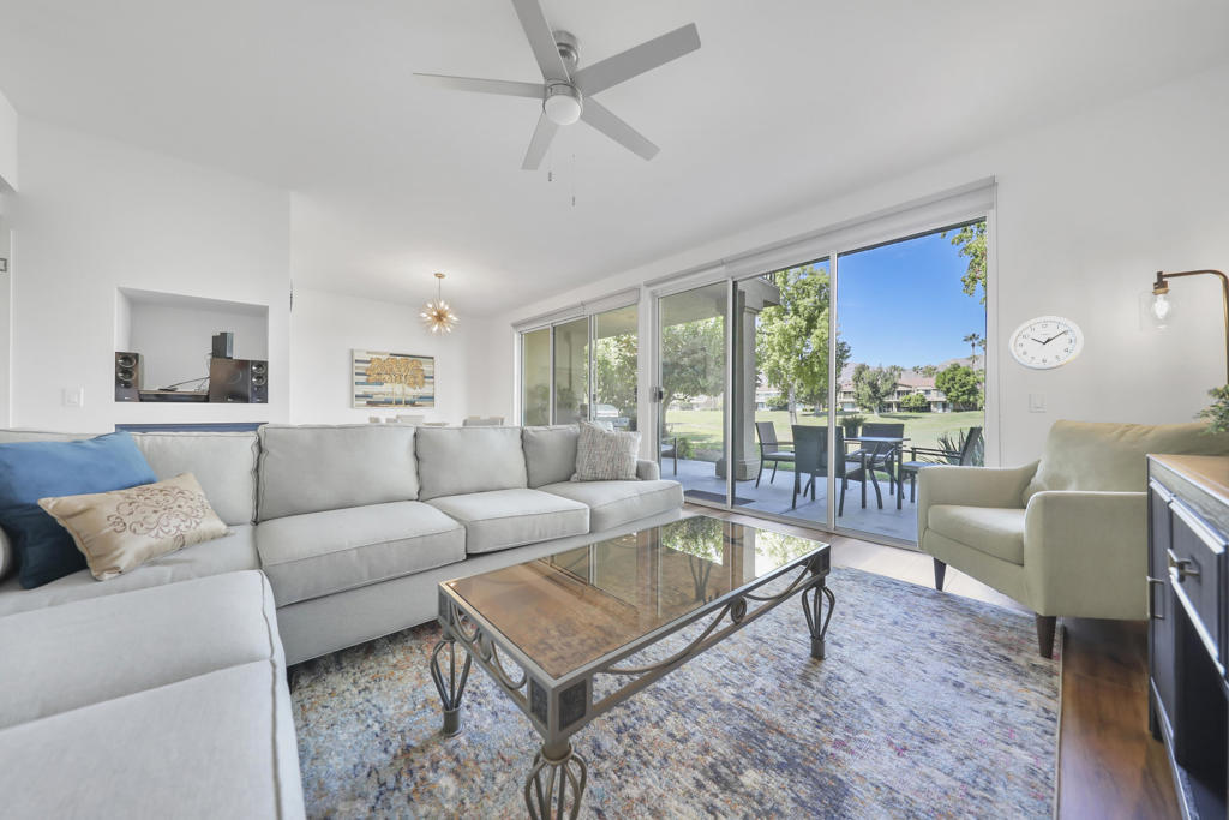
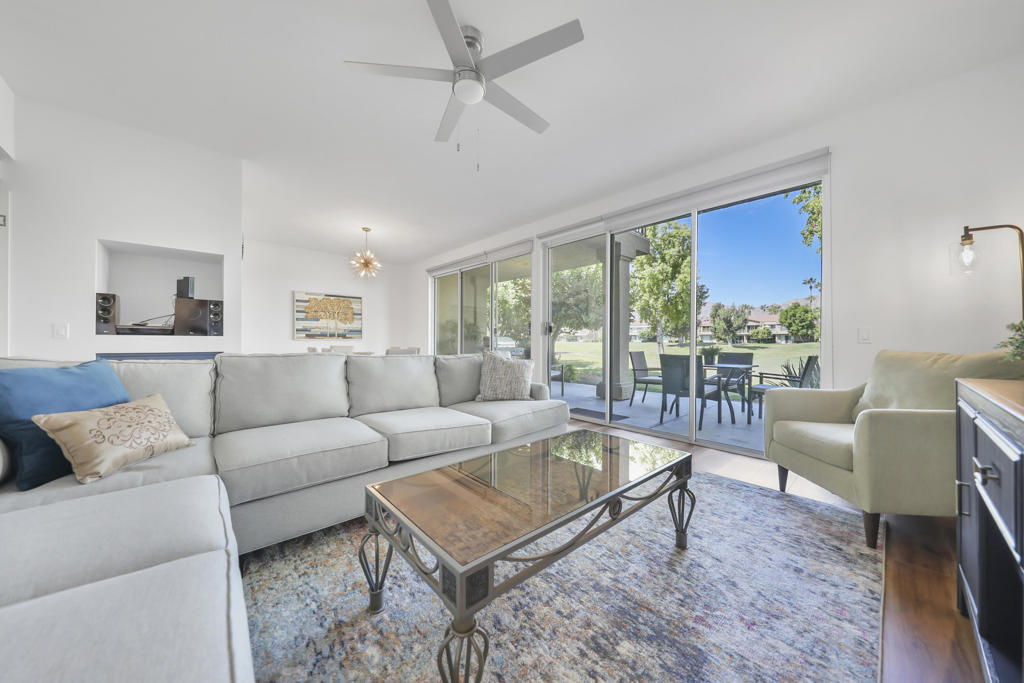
- wall clock (1044, 342)
